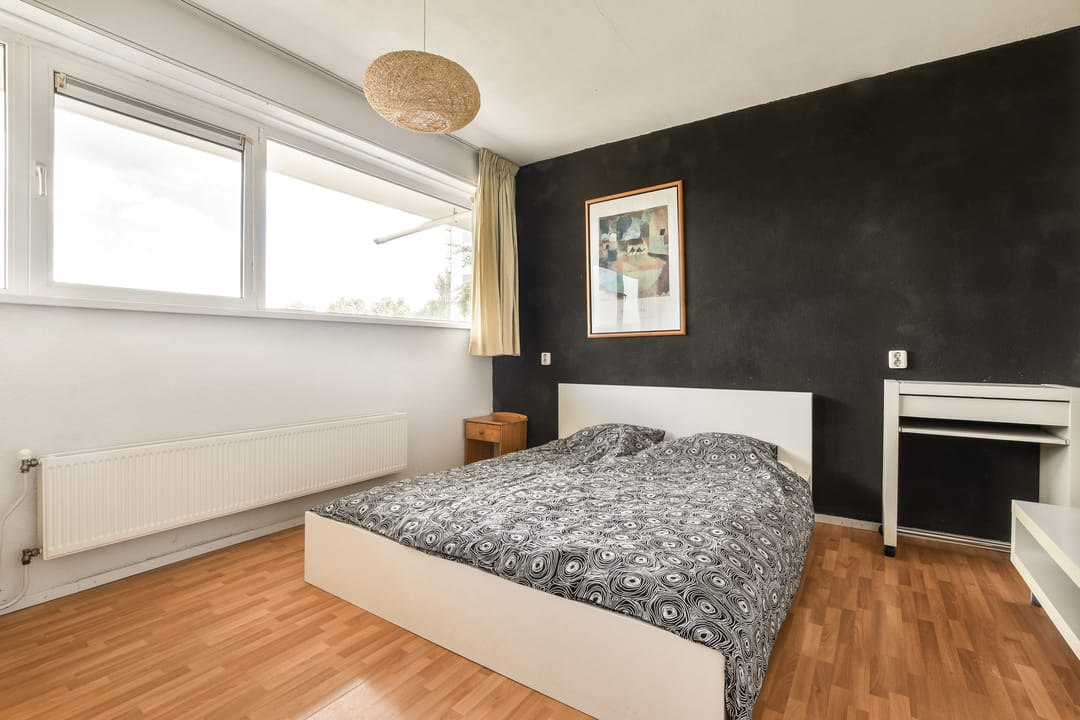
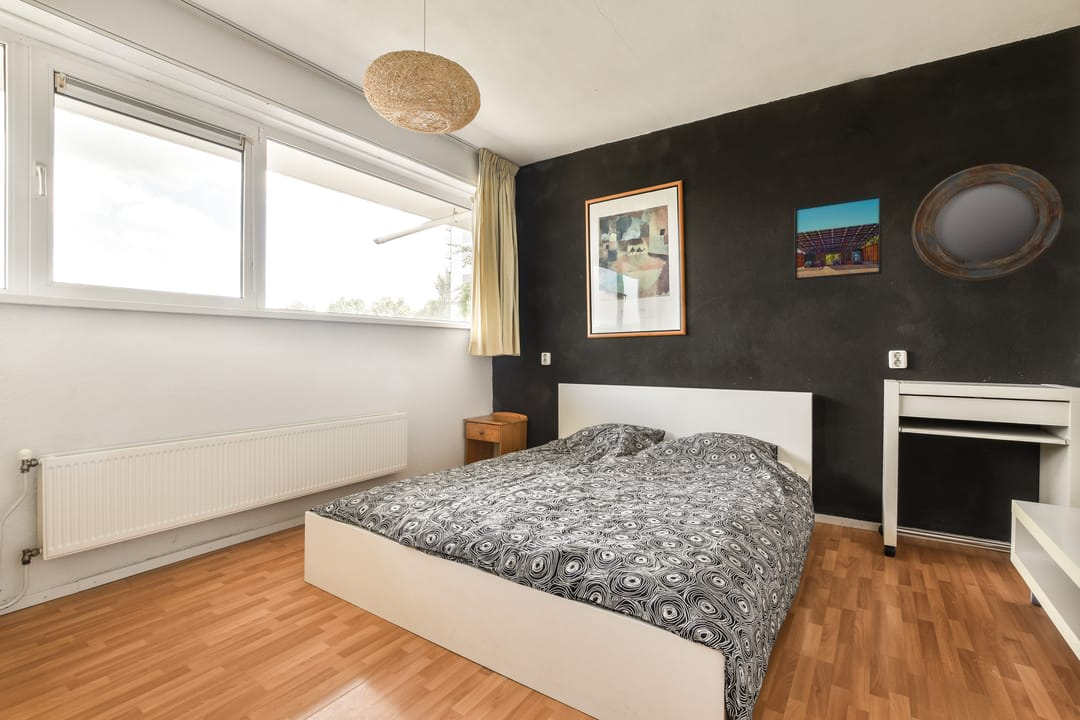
+ home mirror (982, 222)
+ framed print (836, 239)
